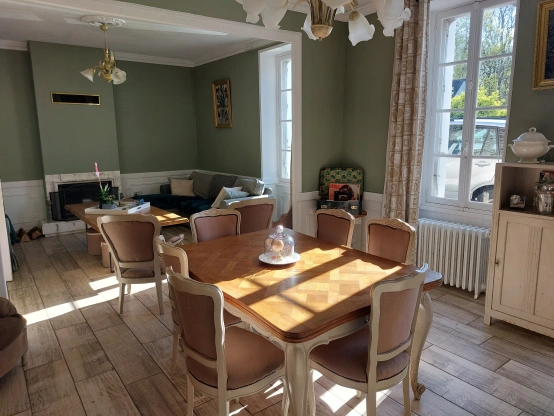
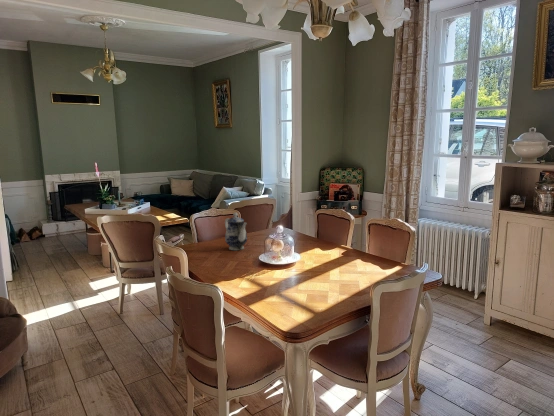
+ teapot (235, 230)
